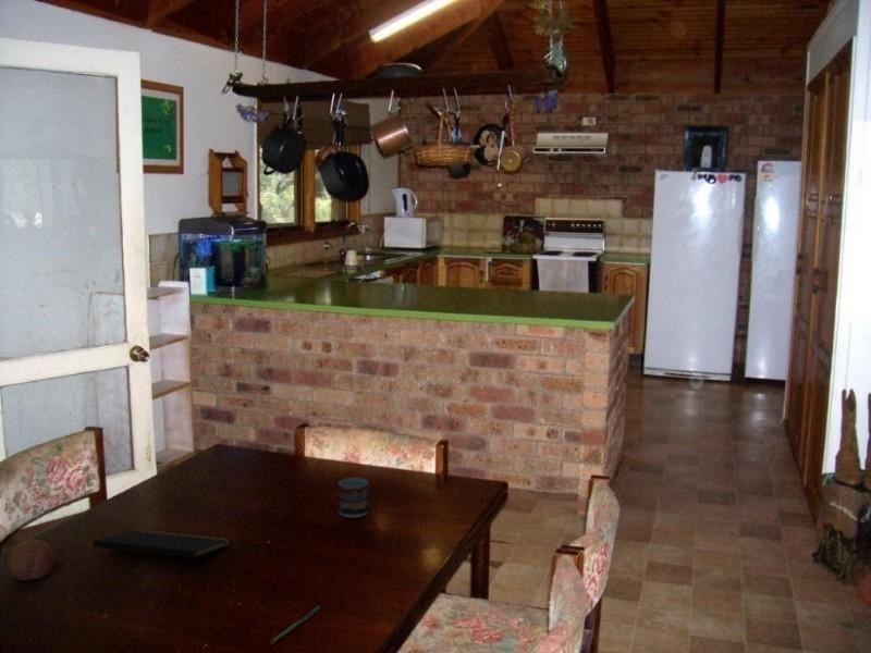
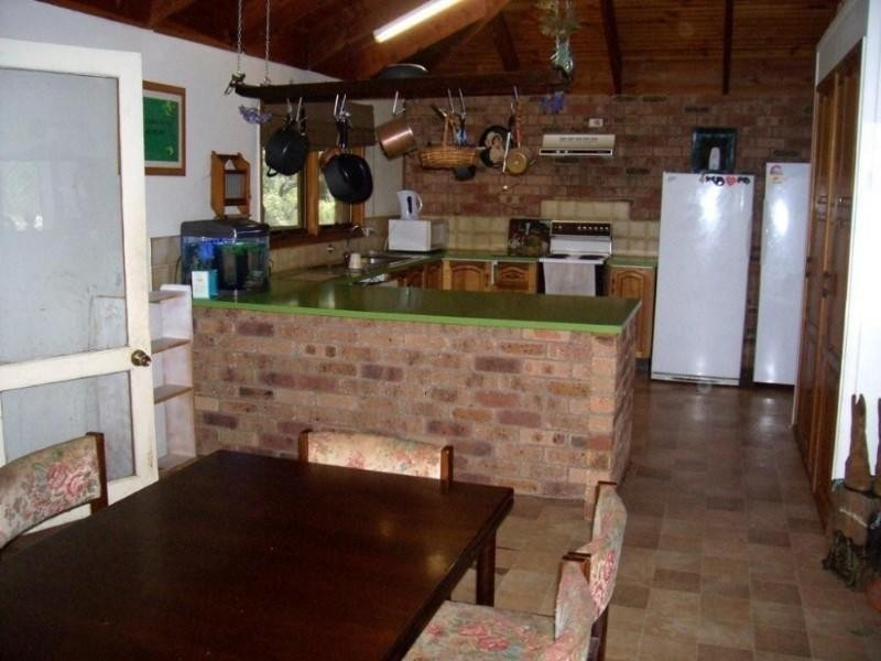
- pen (296, 624)
- cup (356, 495)
- fruit (30, 558)
- notepad (164, 542)
